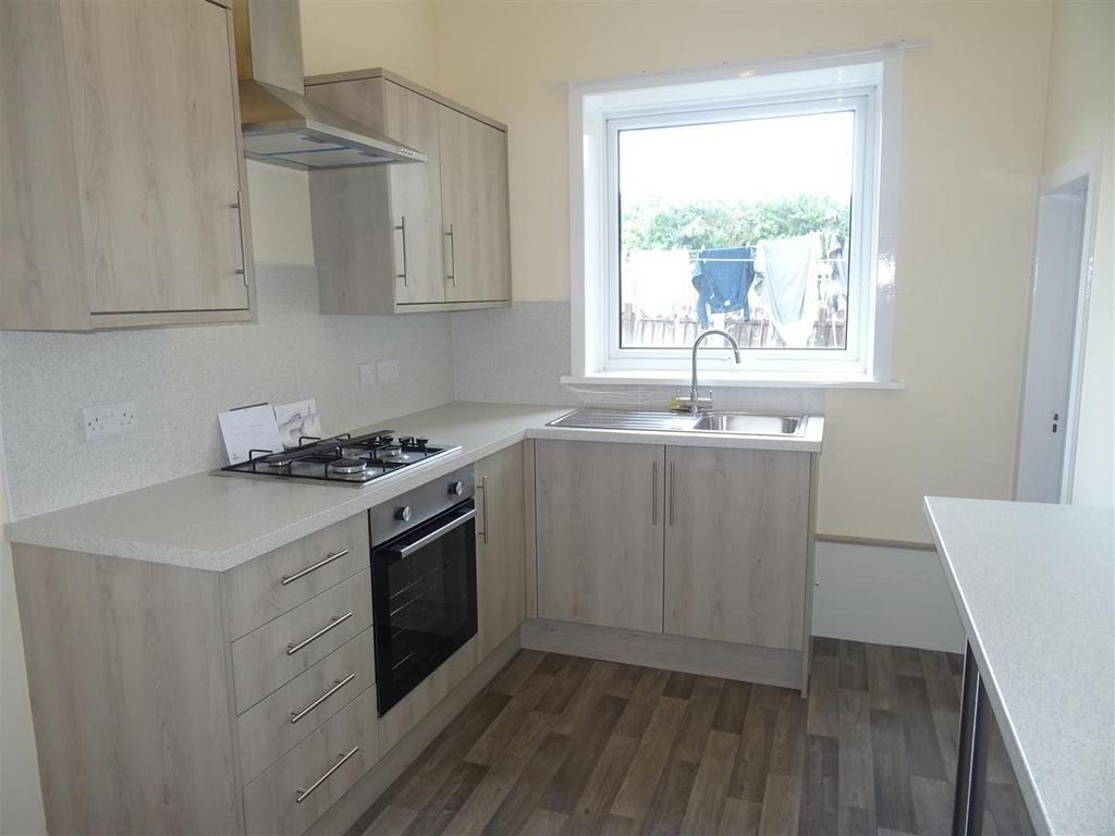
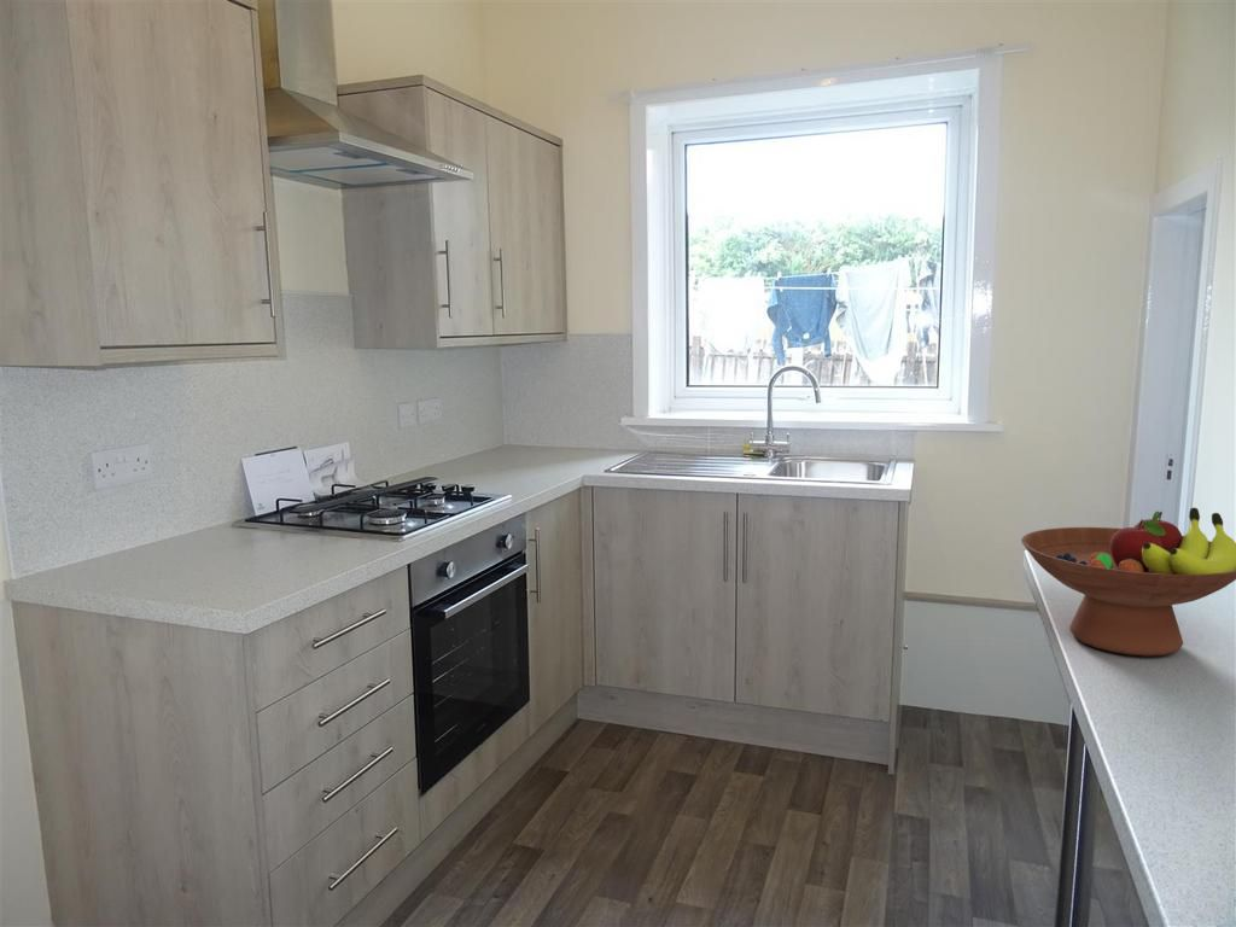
+ fruit bowl (1129, 576)
